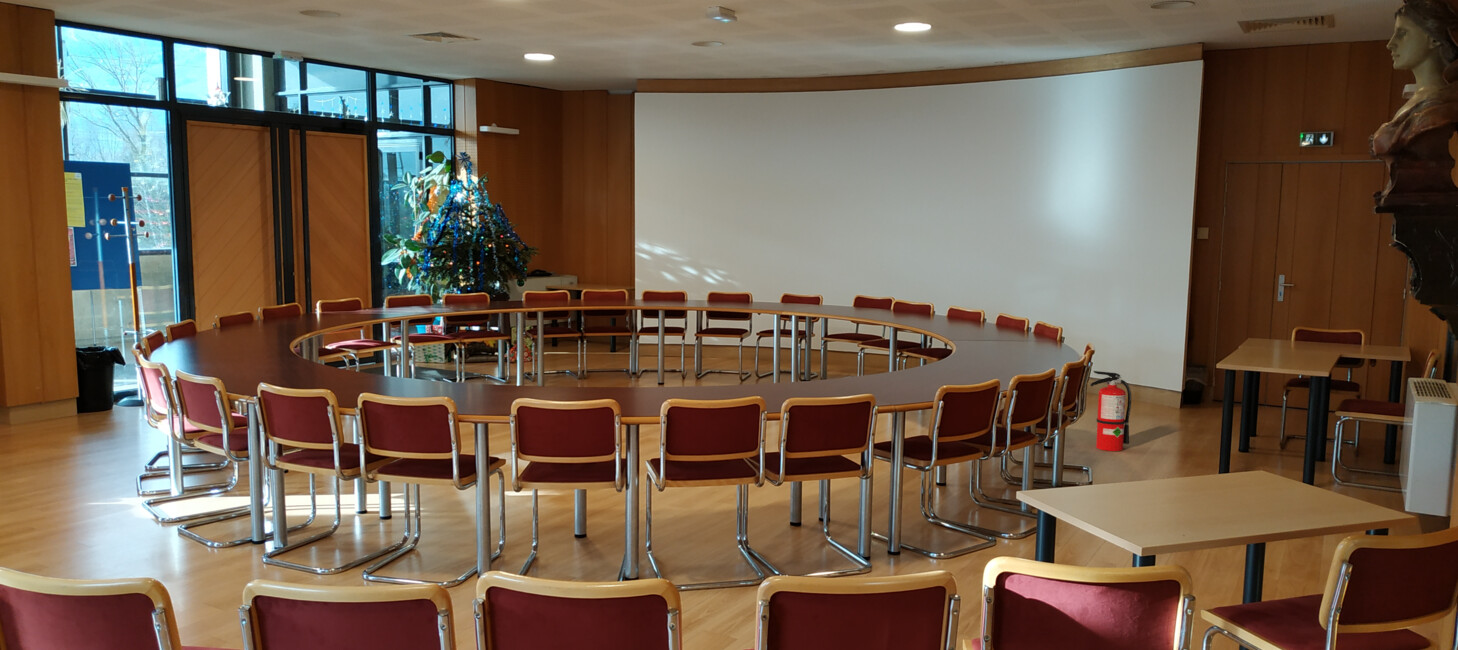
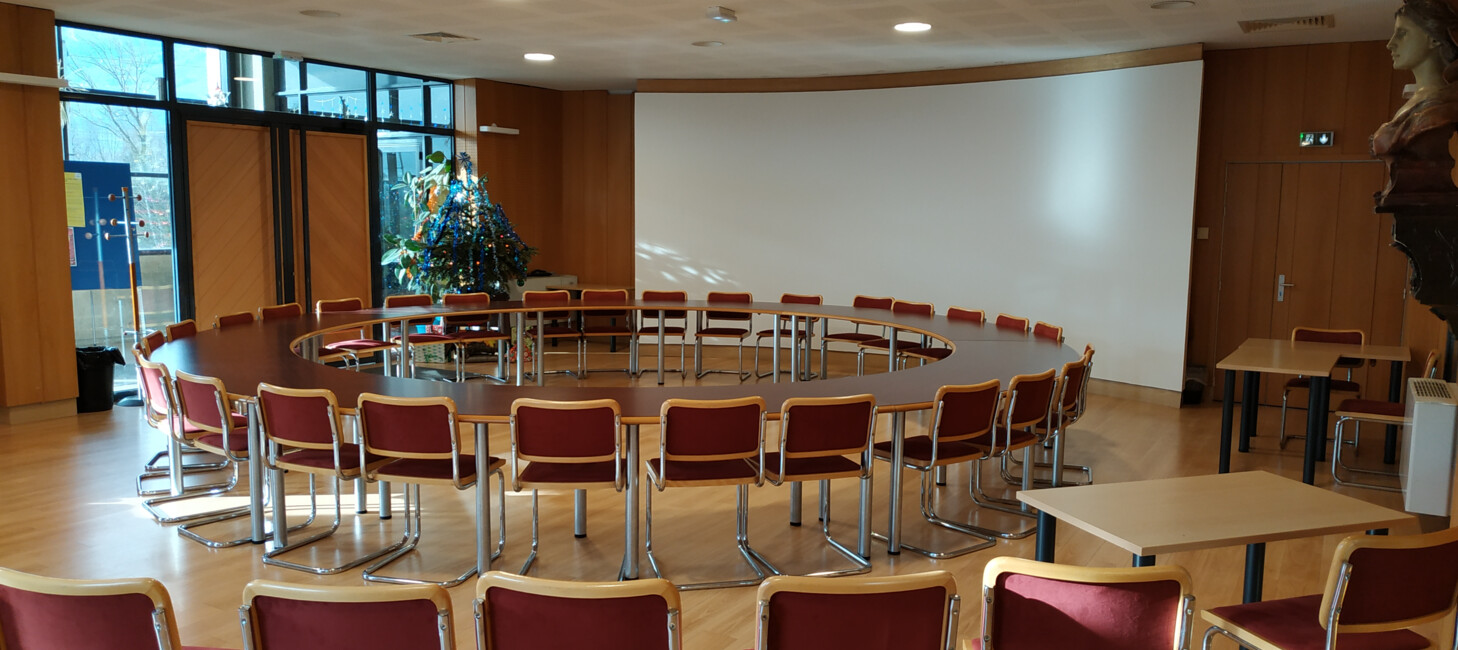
- fire extinguisher (1112, 410)
